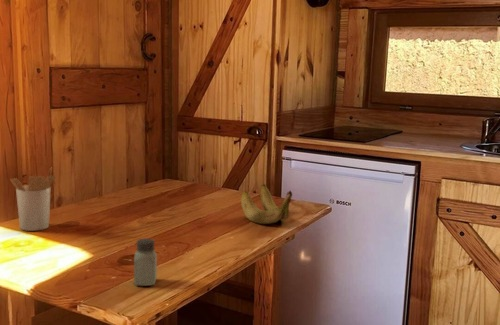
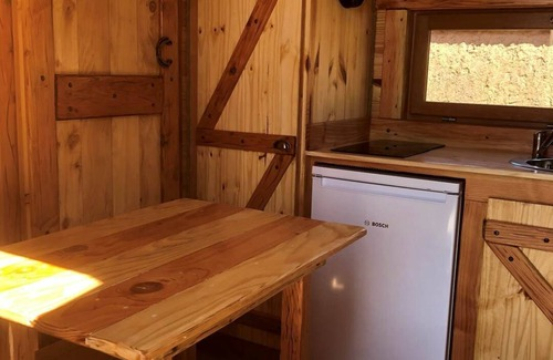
- saltshaker (145, 261)
- banana (268, 201)
- utensil holder (36, 199)
